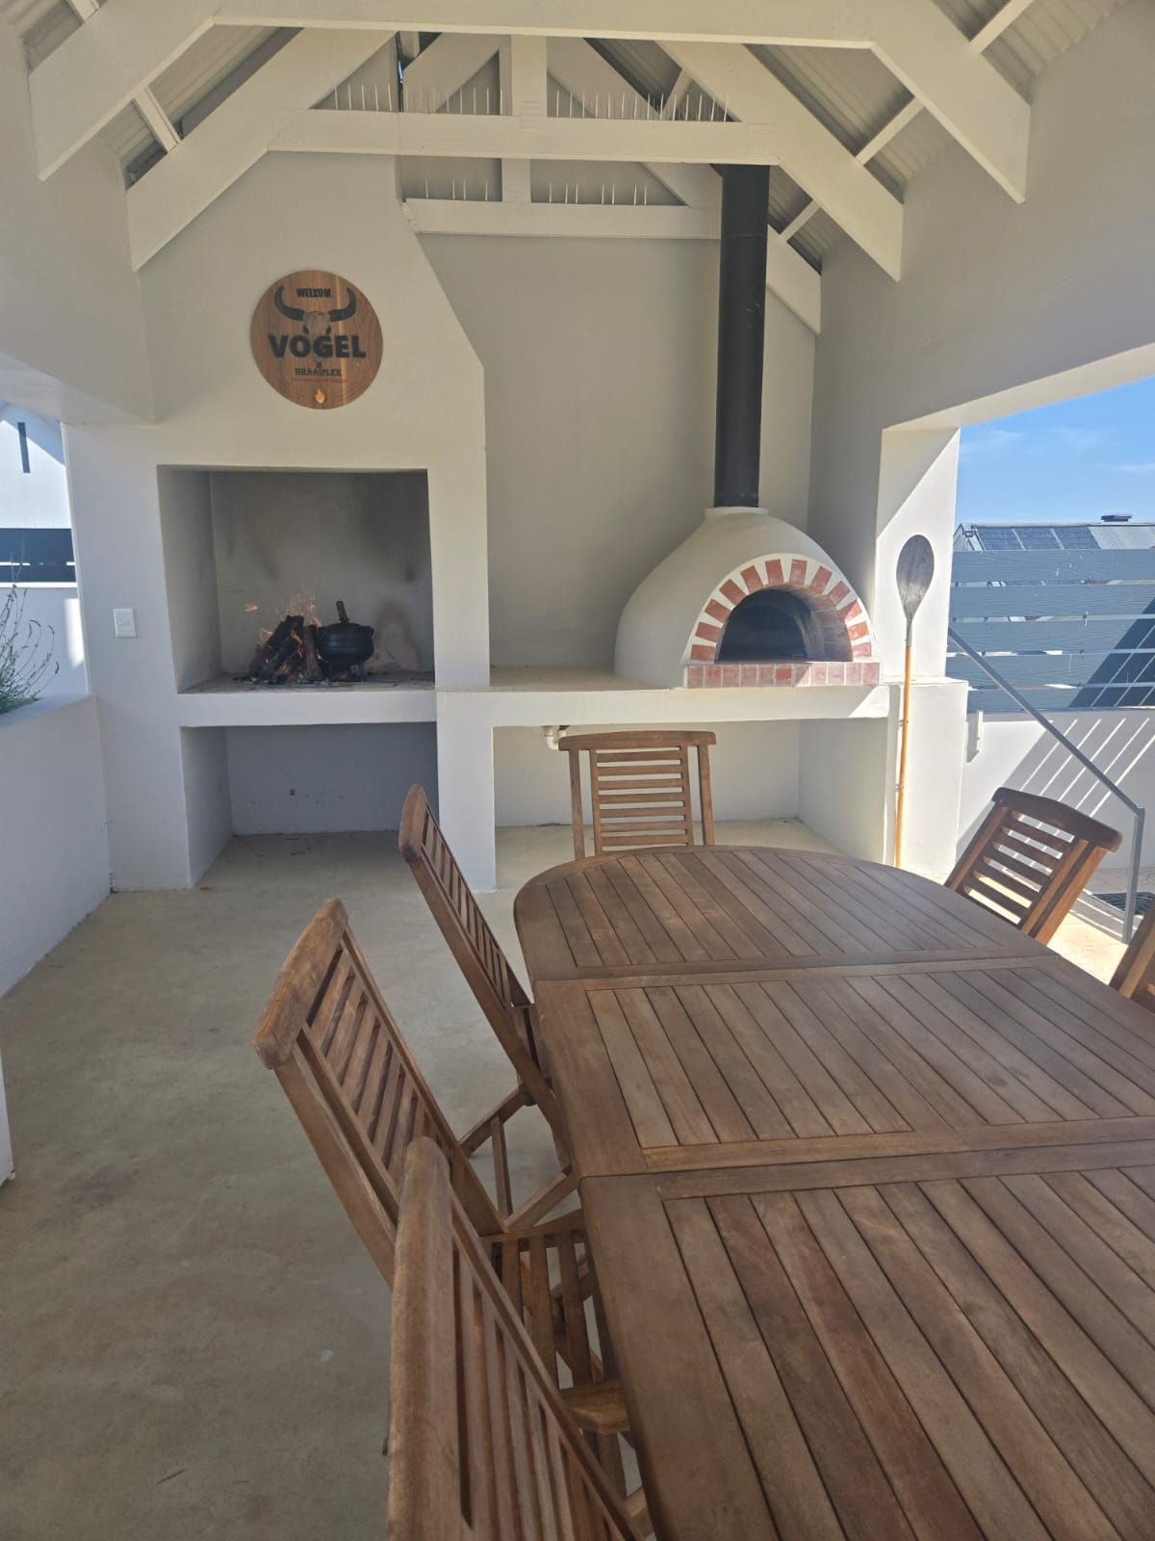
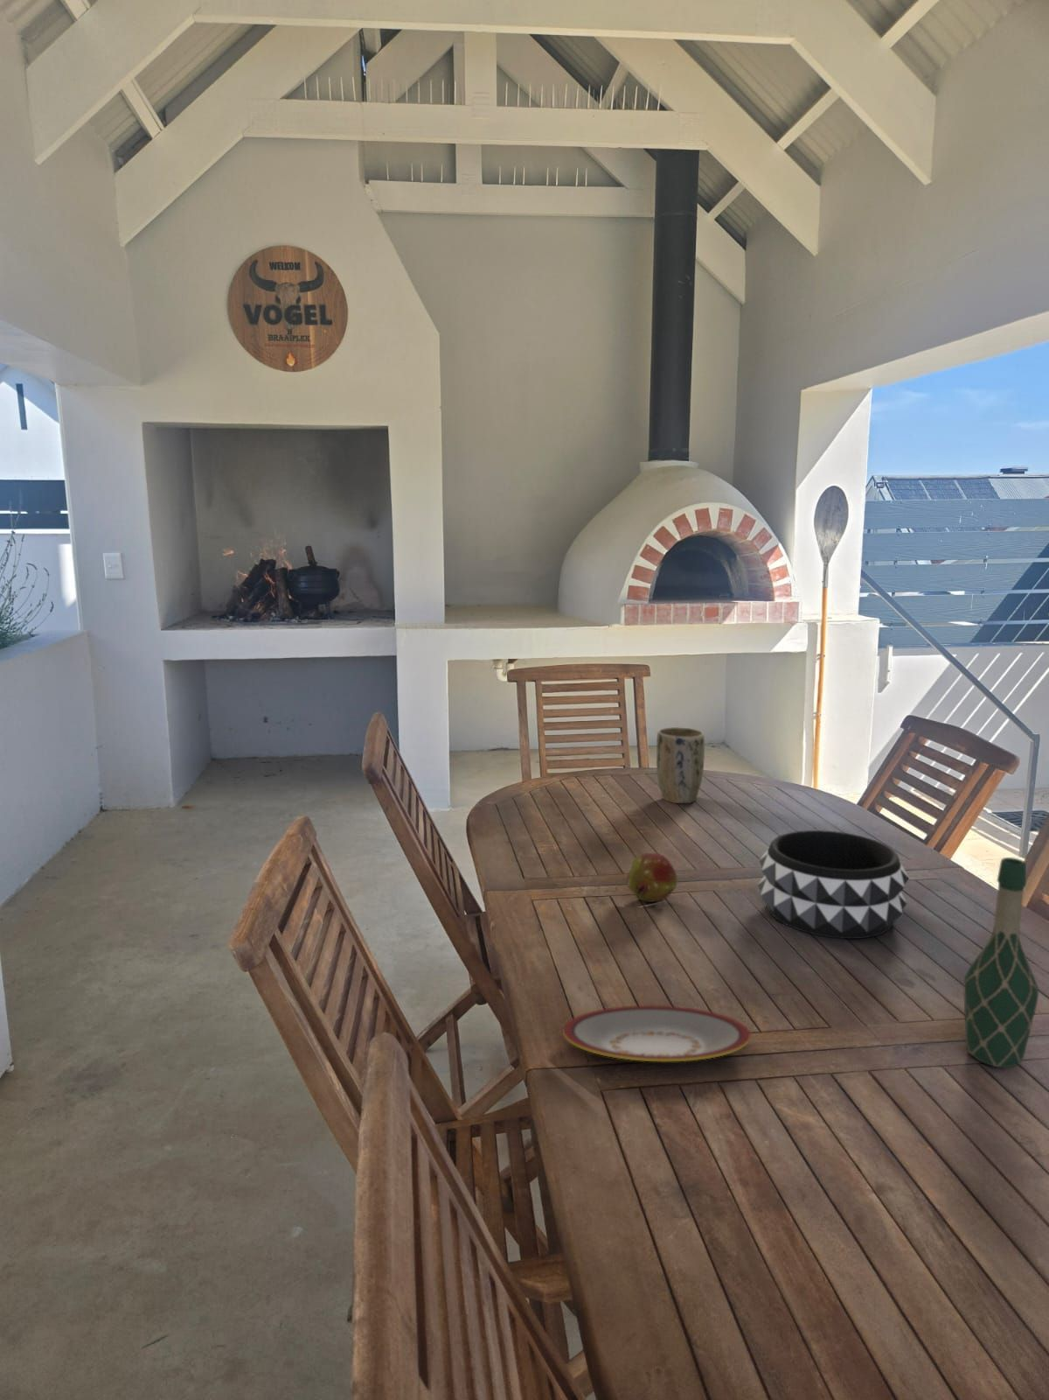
+ decorative bowl (831, 881)
+ fruit (650, 880)
+ plate (656, 1037)
+ plant pot (679, 766)
+ wine bottle (1003, 960)
